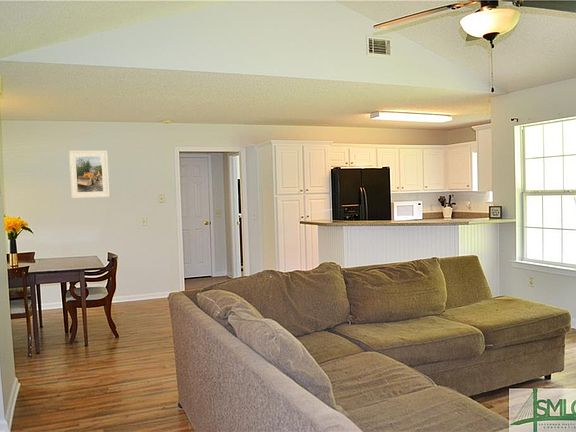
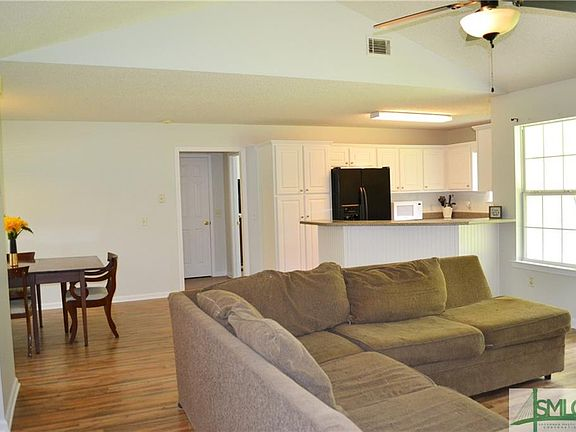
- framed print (89, 174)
